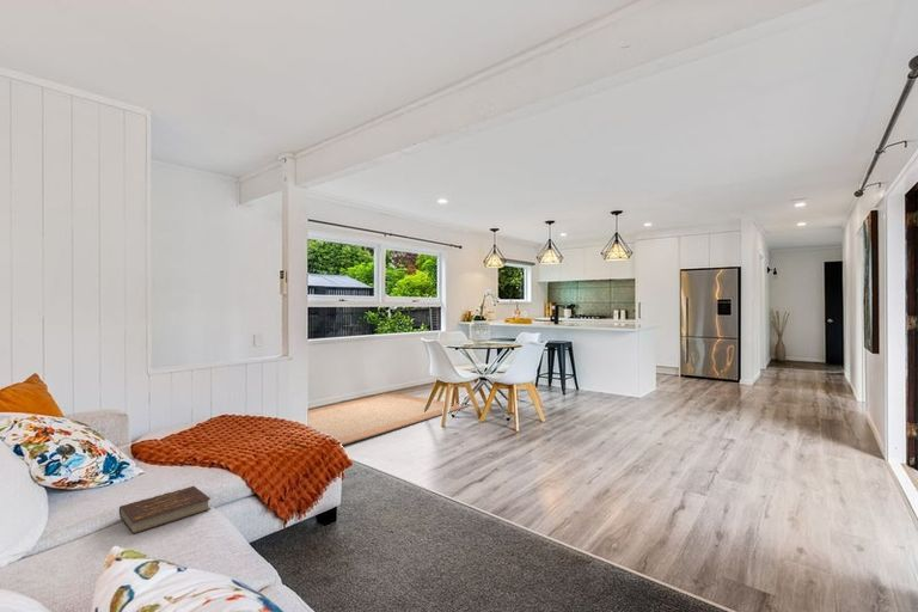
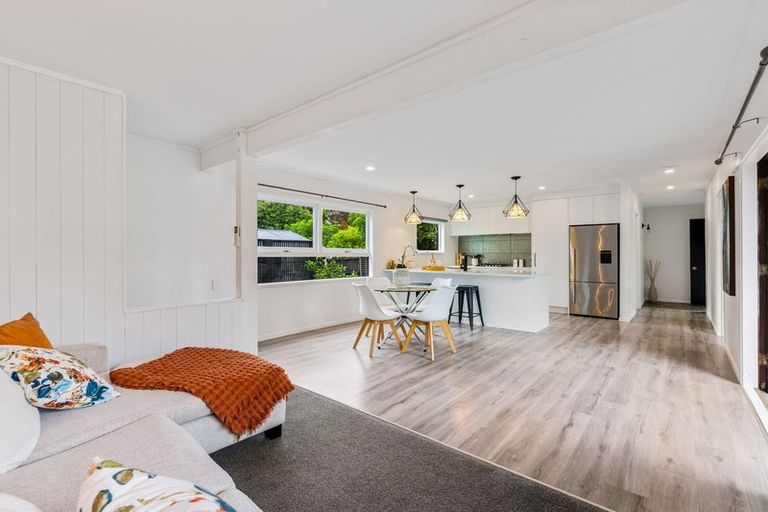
- rug (365, 414)
- book (165, 507)
